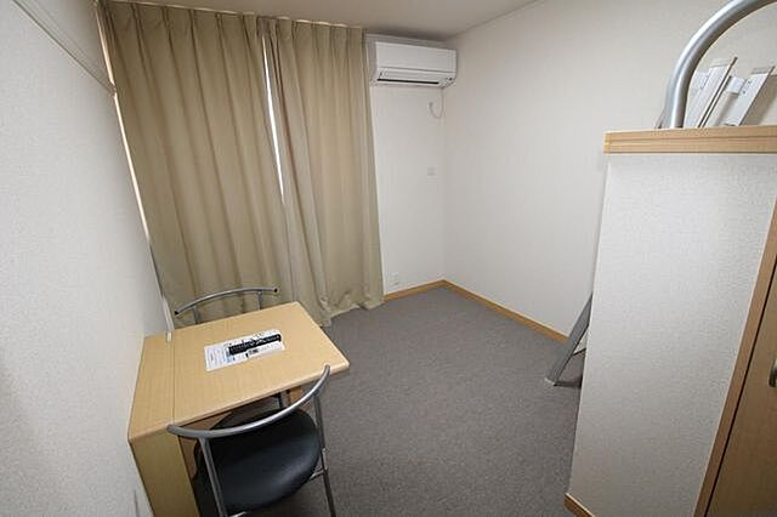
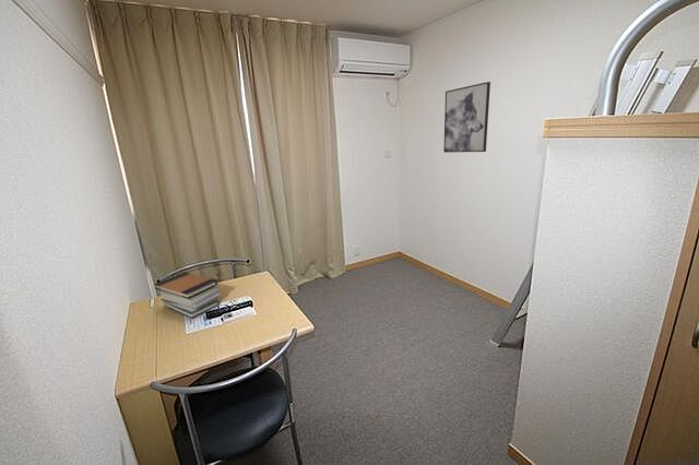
+ book stack (189, 294)
+ wall art (464, 120)
